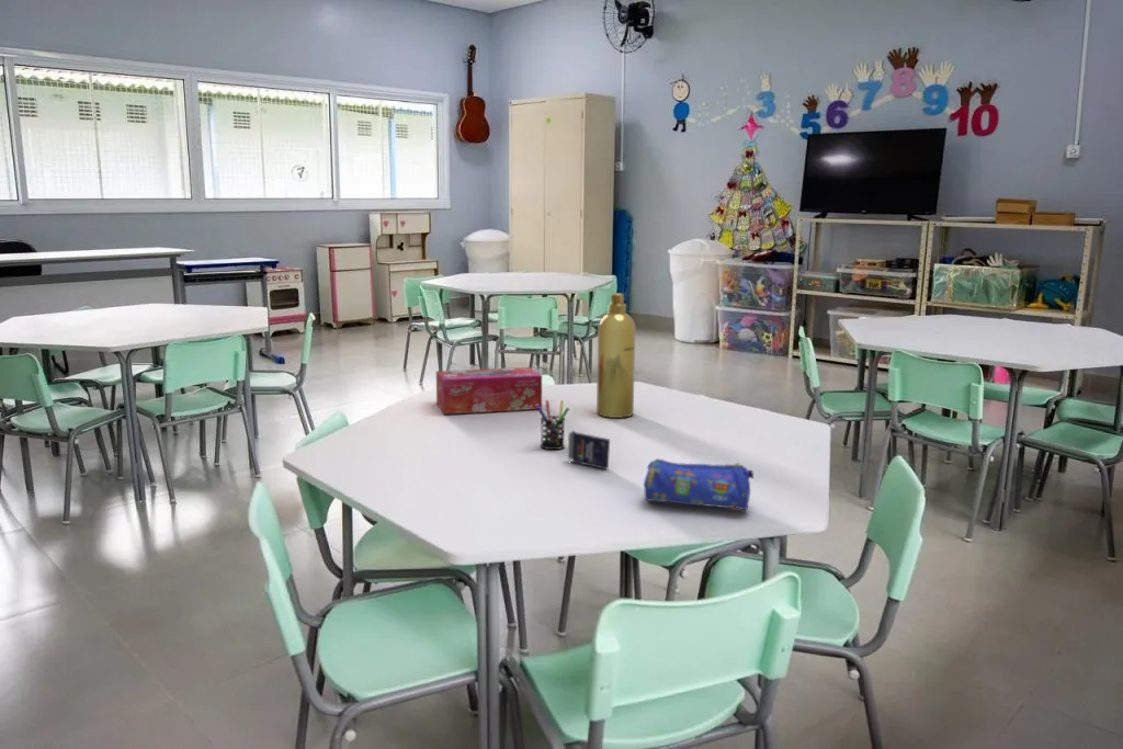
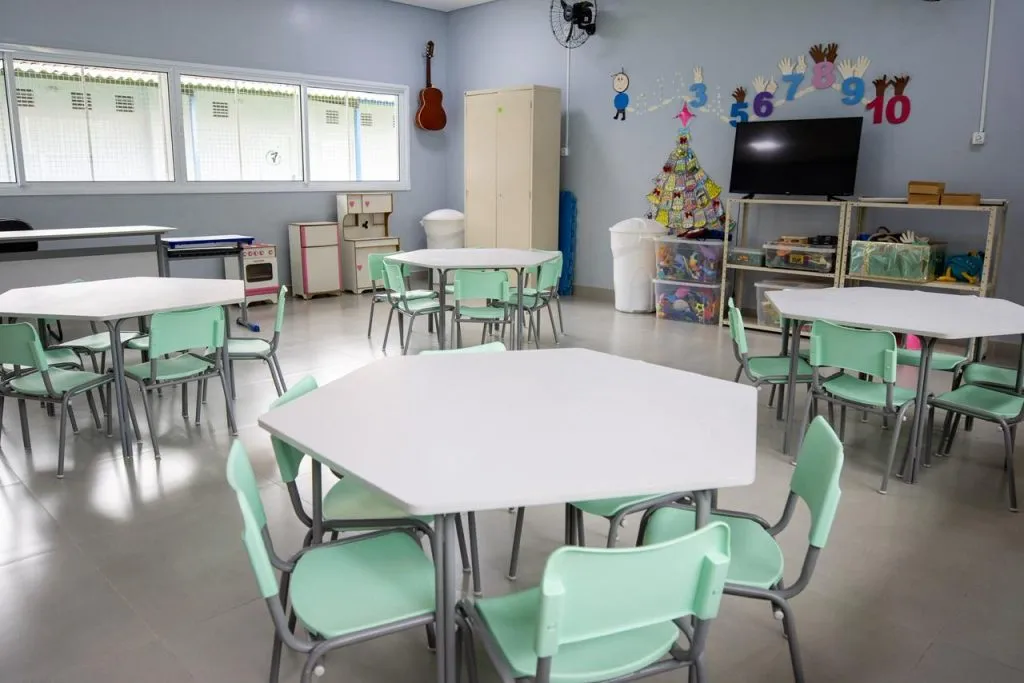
- tissue box (488, 389)
- pen holder (554, 423)
- crayon box (587, 449)
- pencil case (697, 483)
- spray bottle (616, 353)
